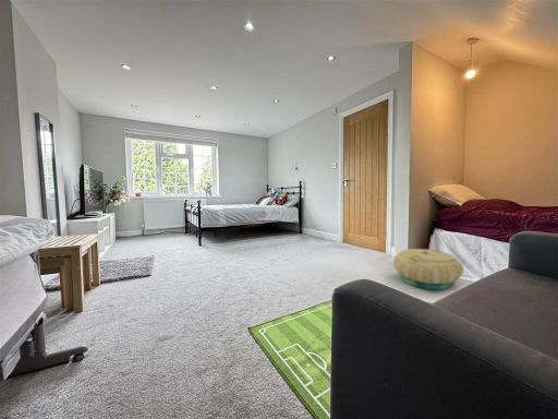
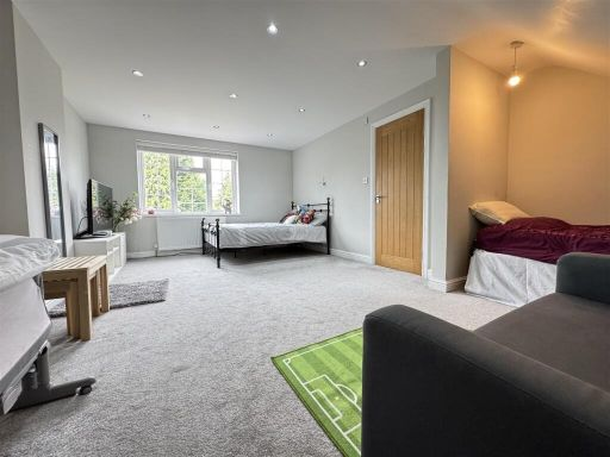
- basket (425, 266)
